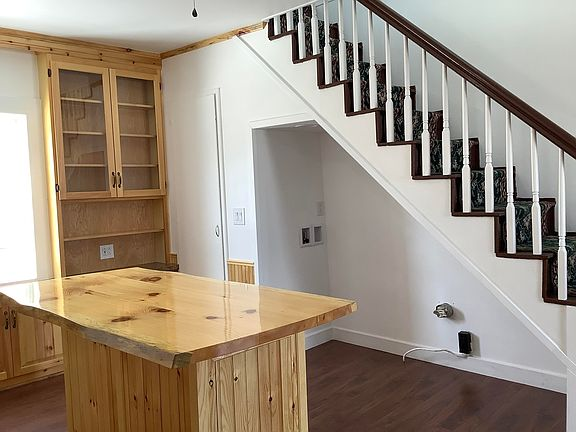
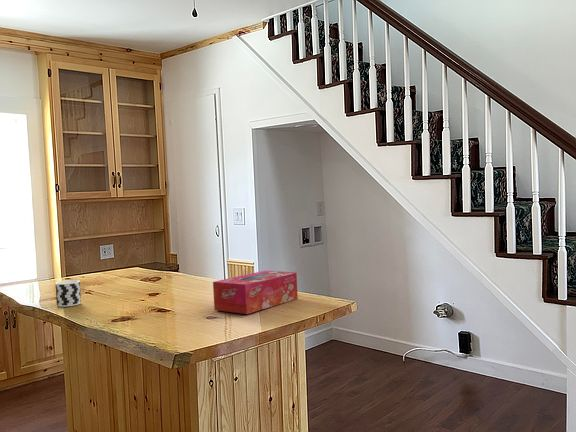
+ tissue box (256, 290)
+ cup (66, 292)
